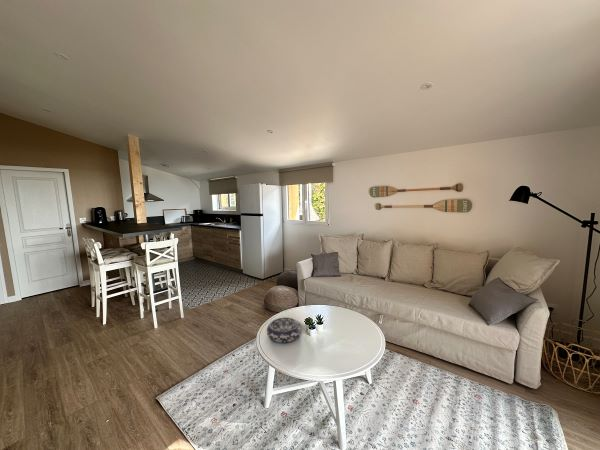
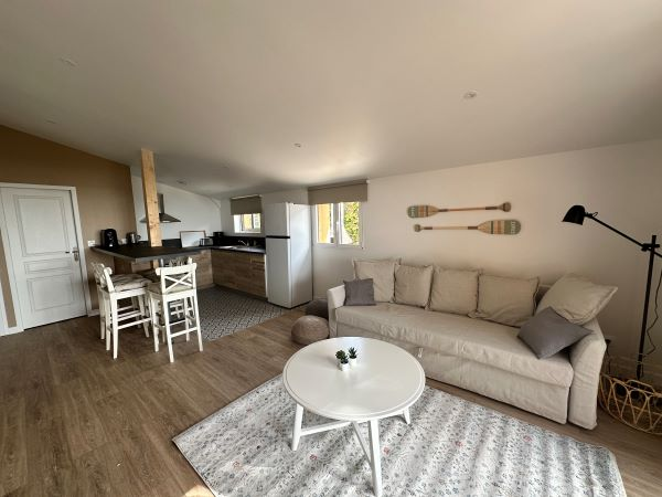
- decorative bowl (284, 329)
